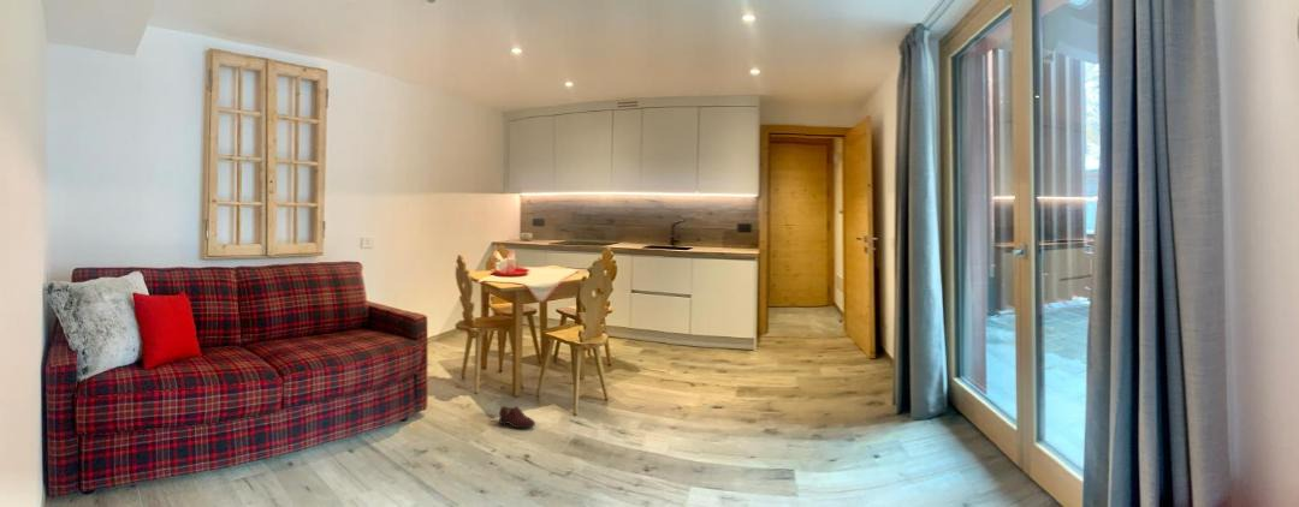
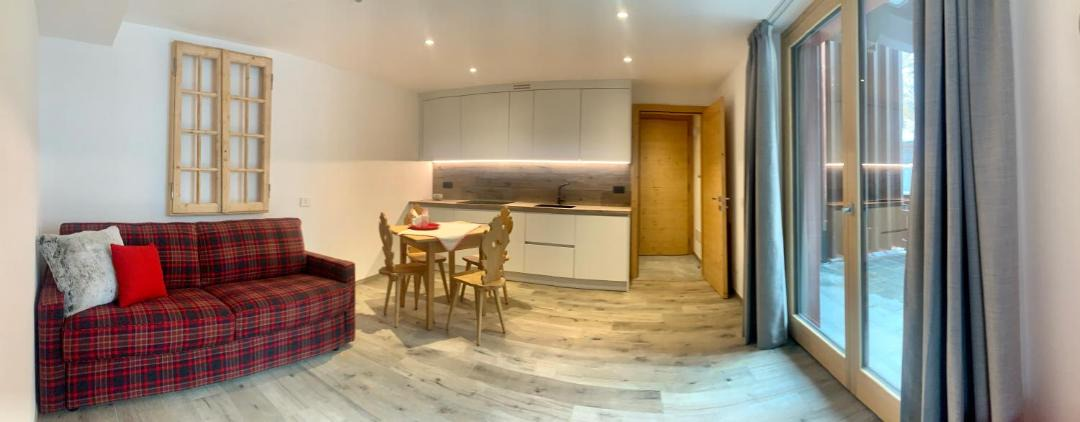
- shoe (516, 416)
